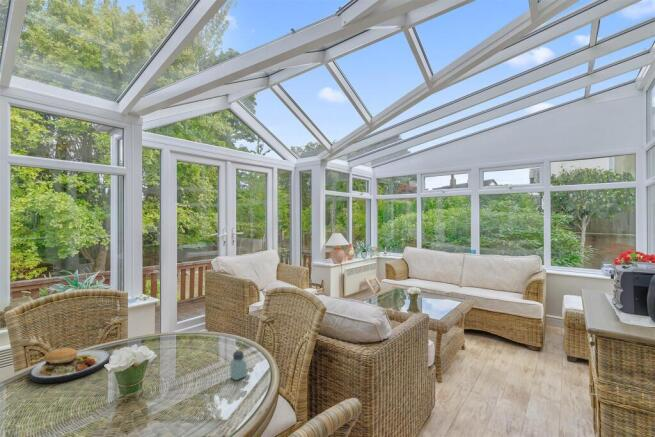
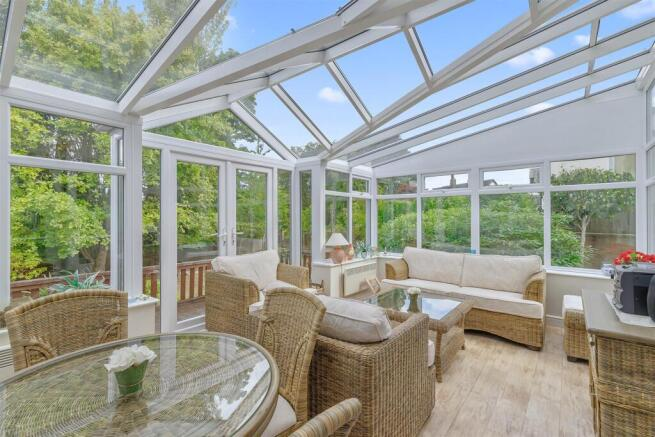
- plate (72, 351)
- saltshaker (238, 364)
